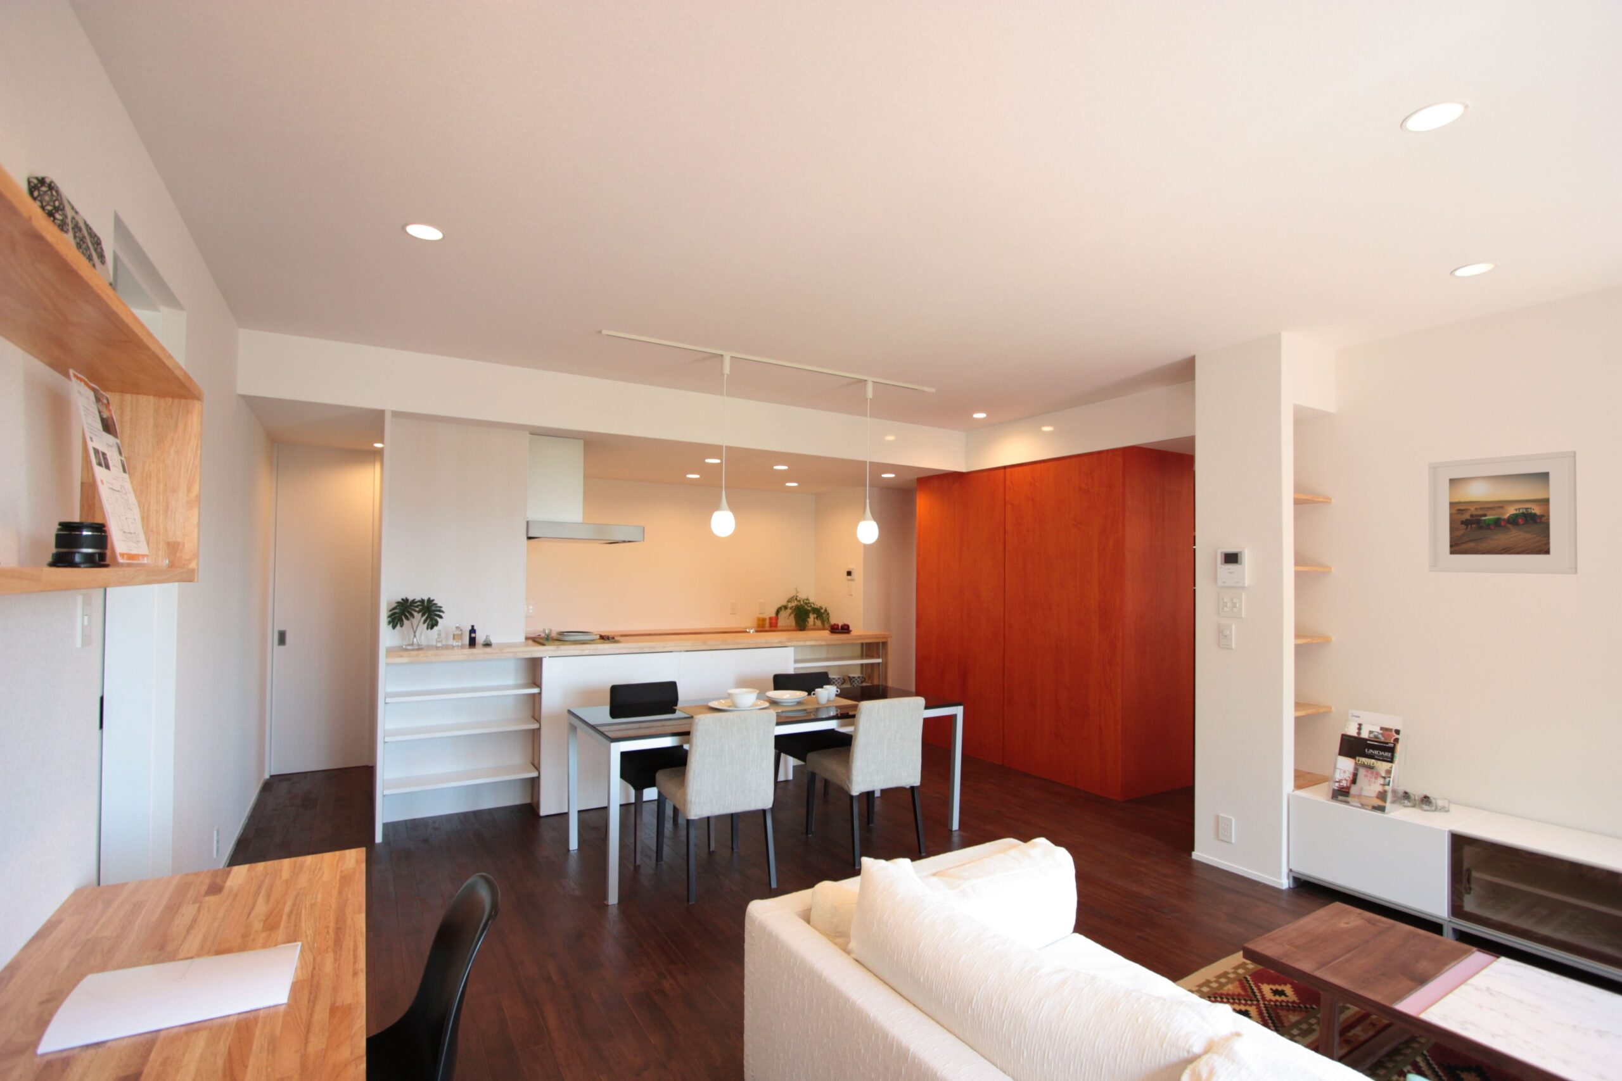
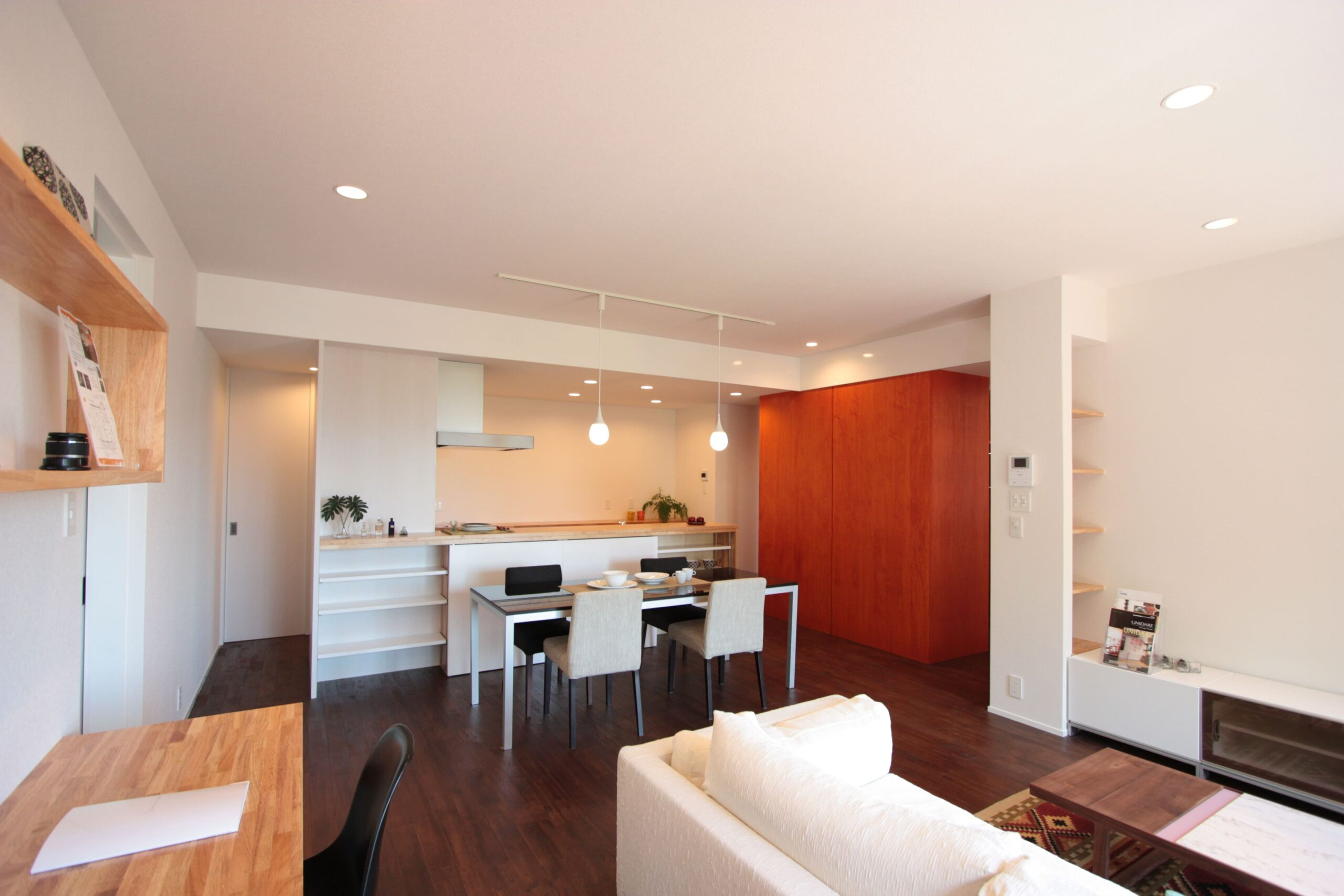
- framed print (1498, 515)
